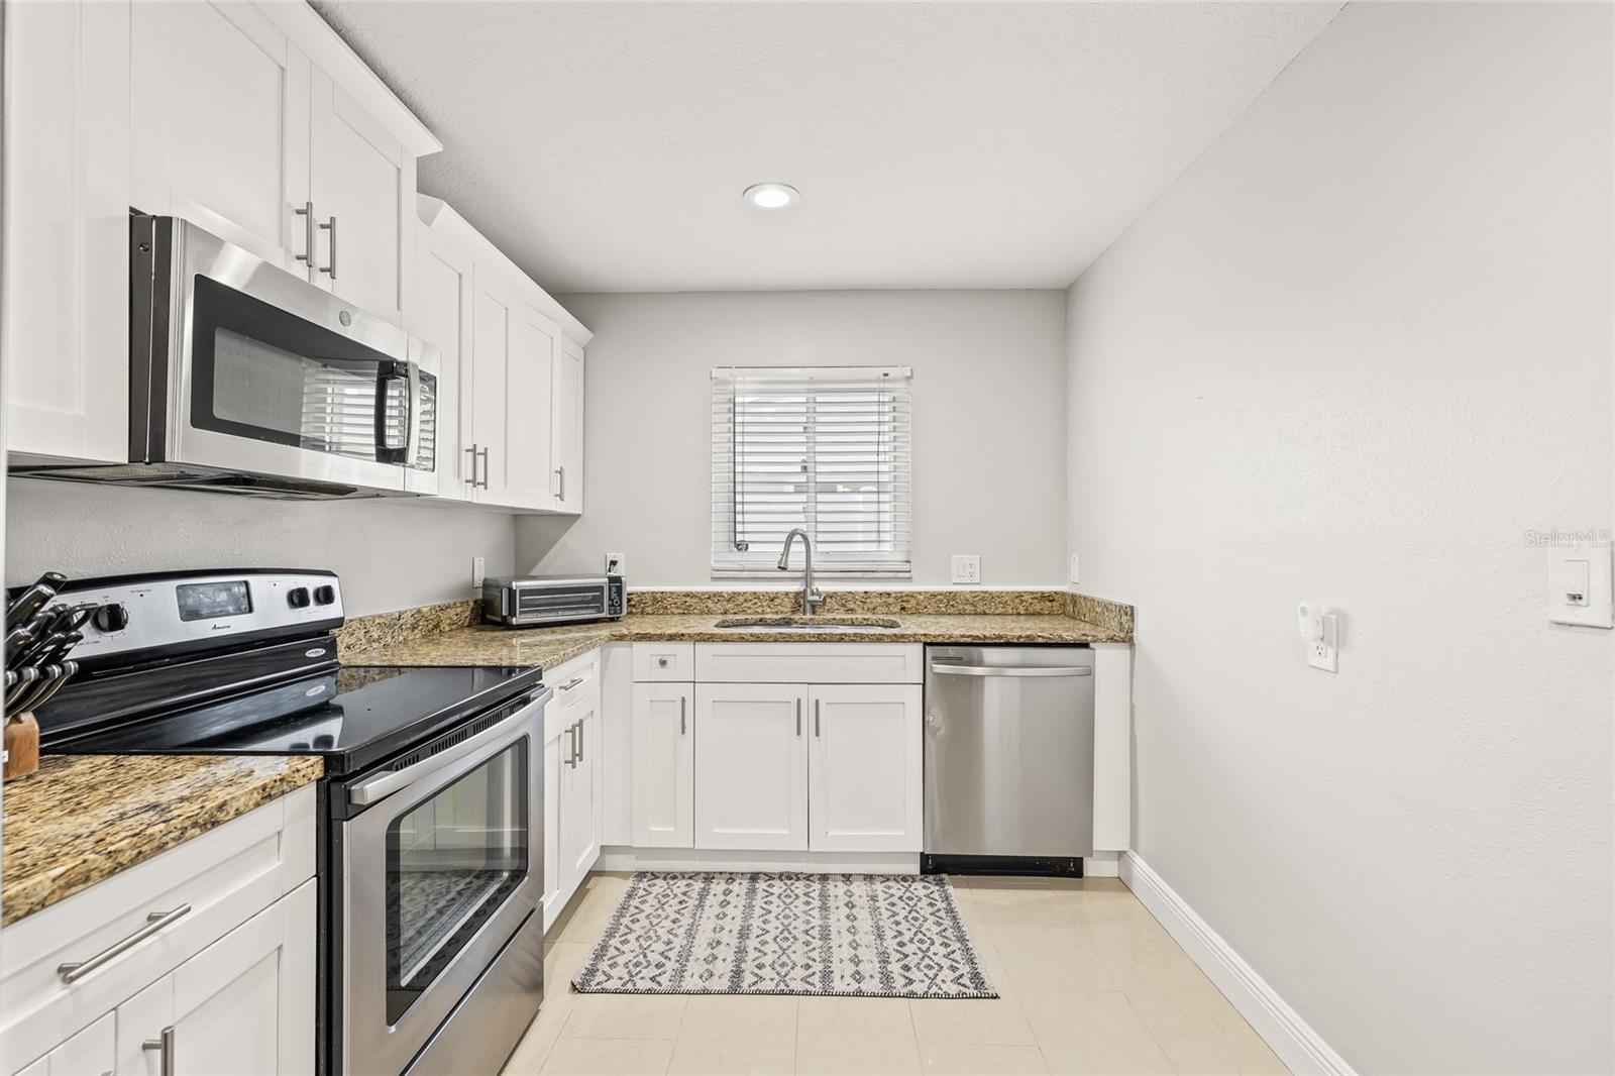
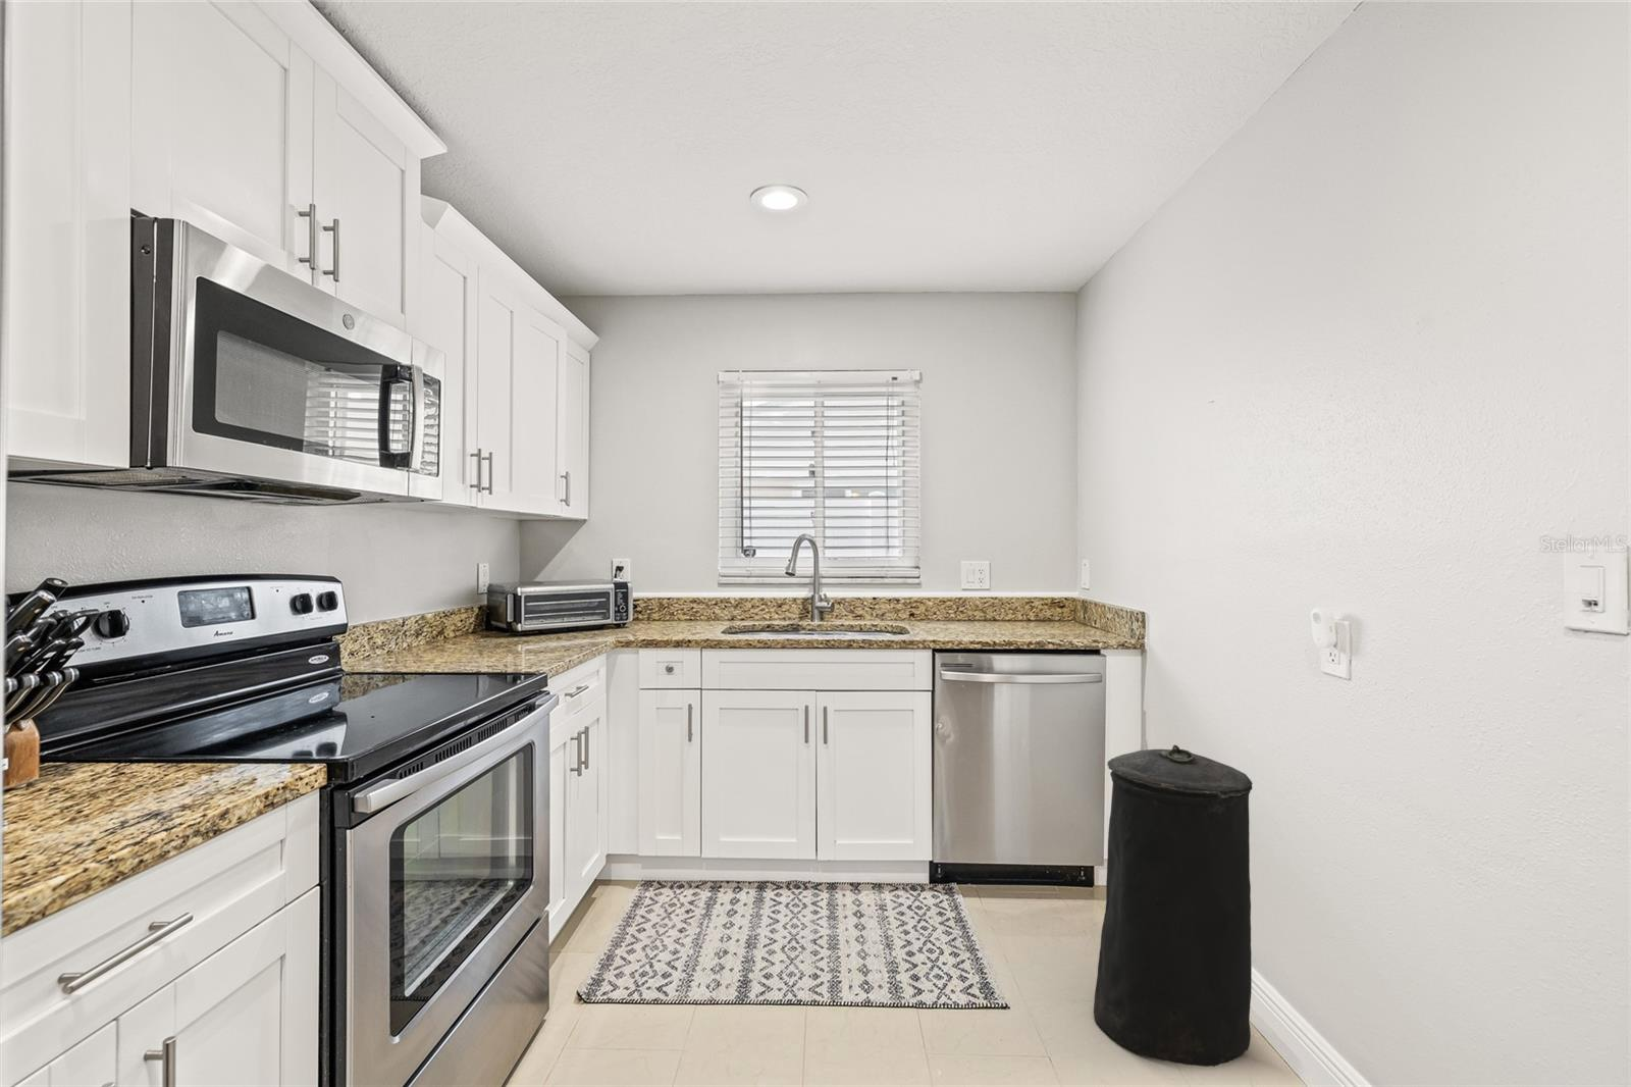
+ trash can (1164, 878)
